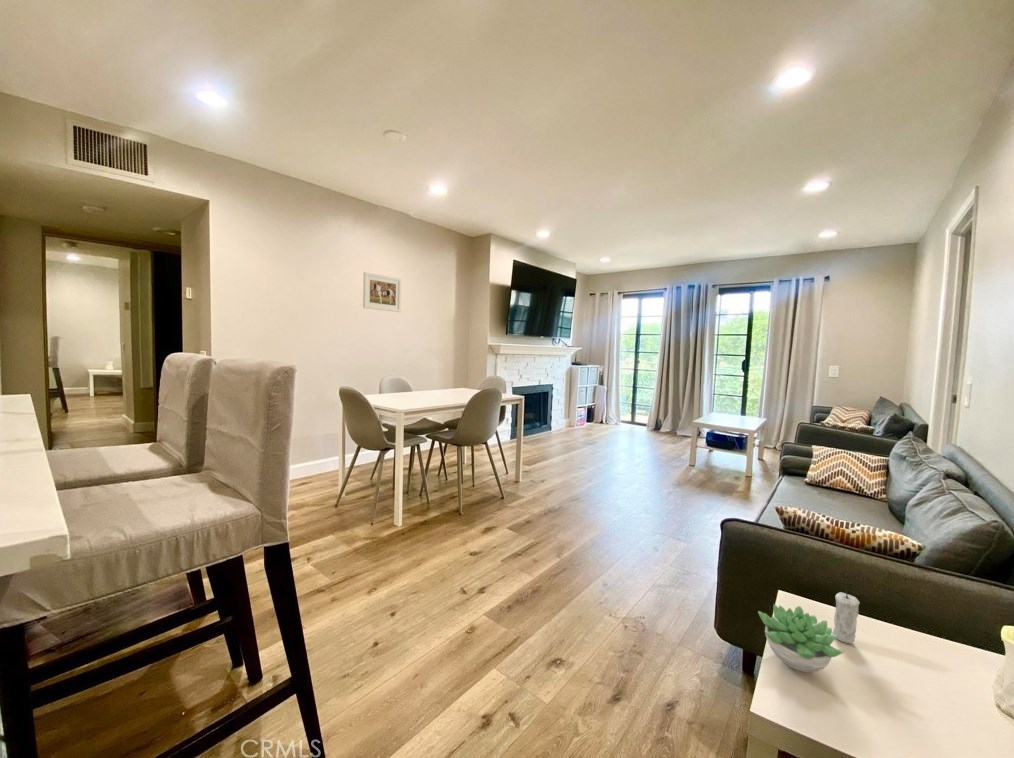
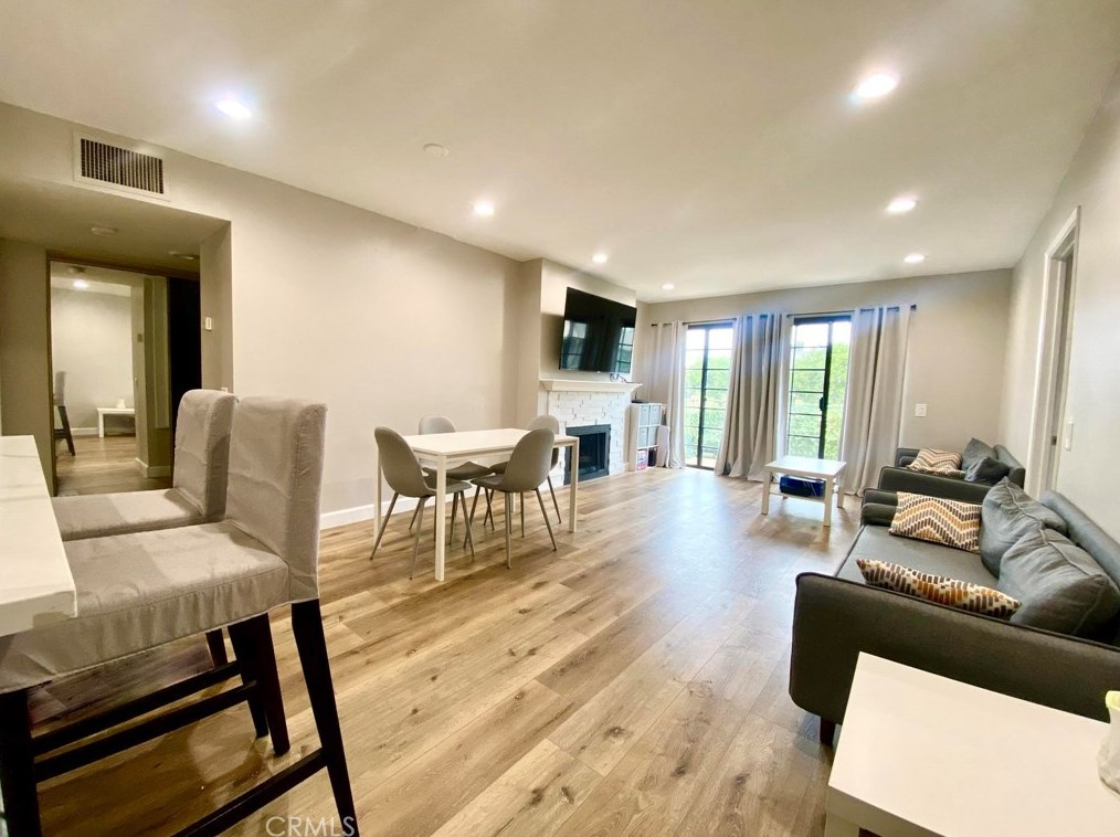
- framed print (382, 293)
- candle (845, 613)
- succulent plant (797, 639)
